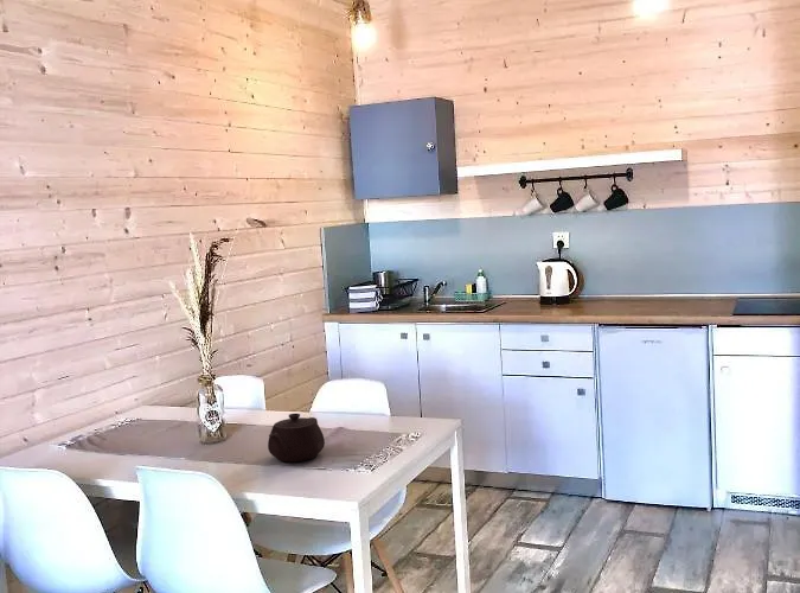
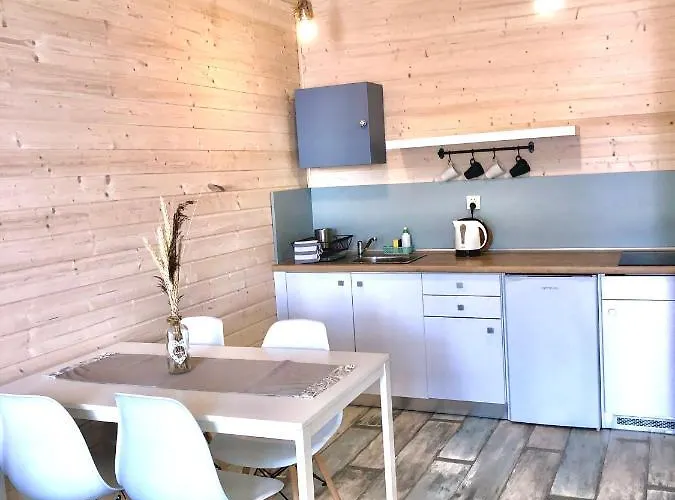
- teapot (294, 435)
